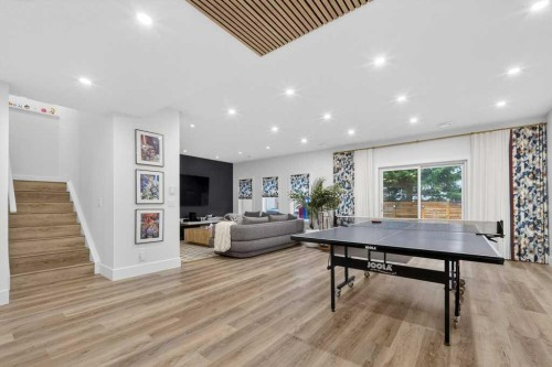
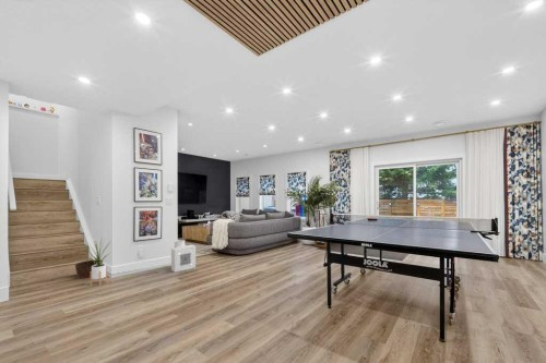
+ air purifier (179, 254)
+ house plant (98, 259)
+ basket (88, 268)
